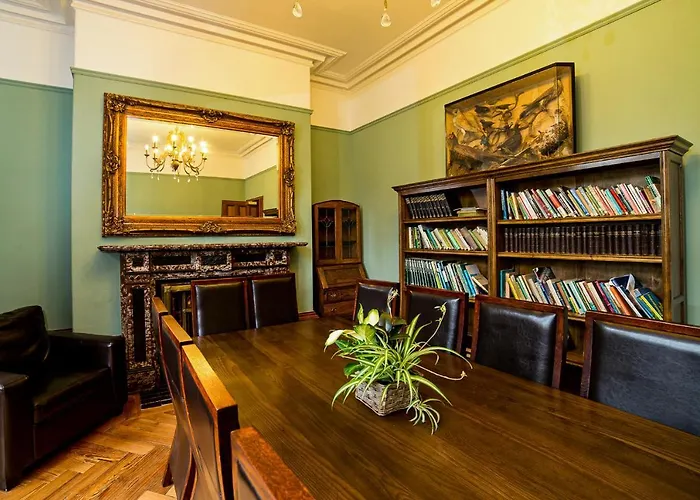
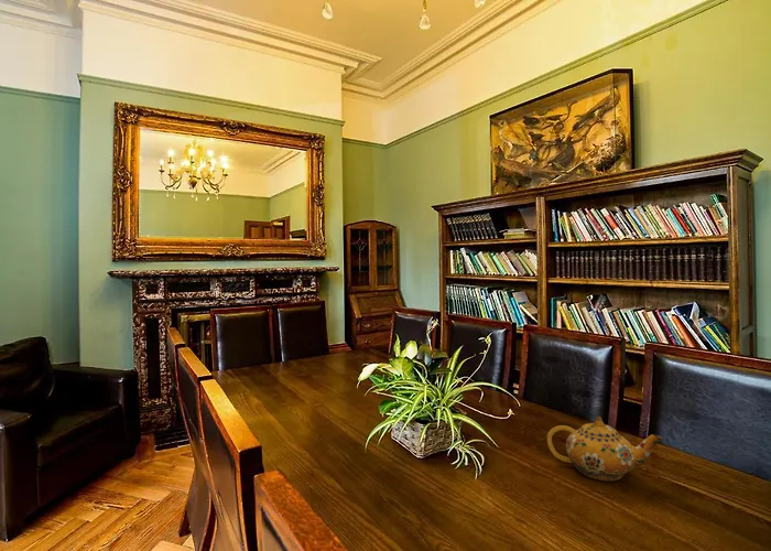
+ teapot (600, 444)
